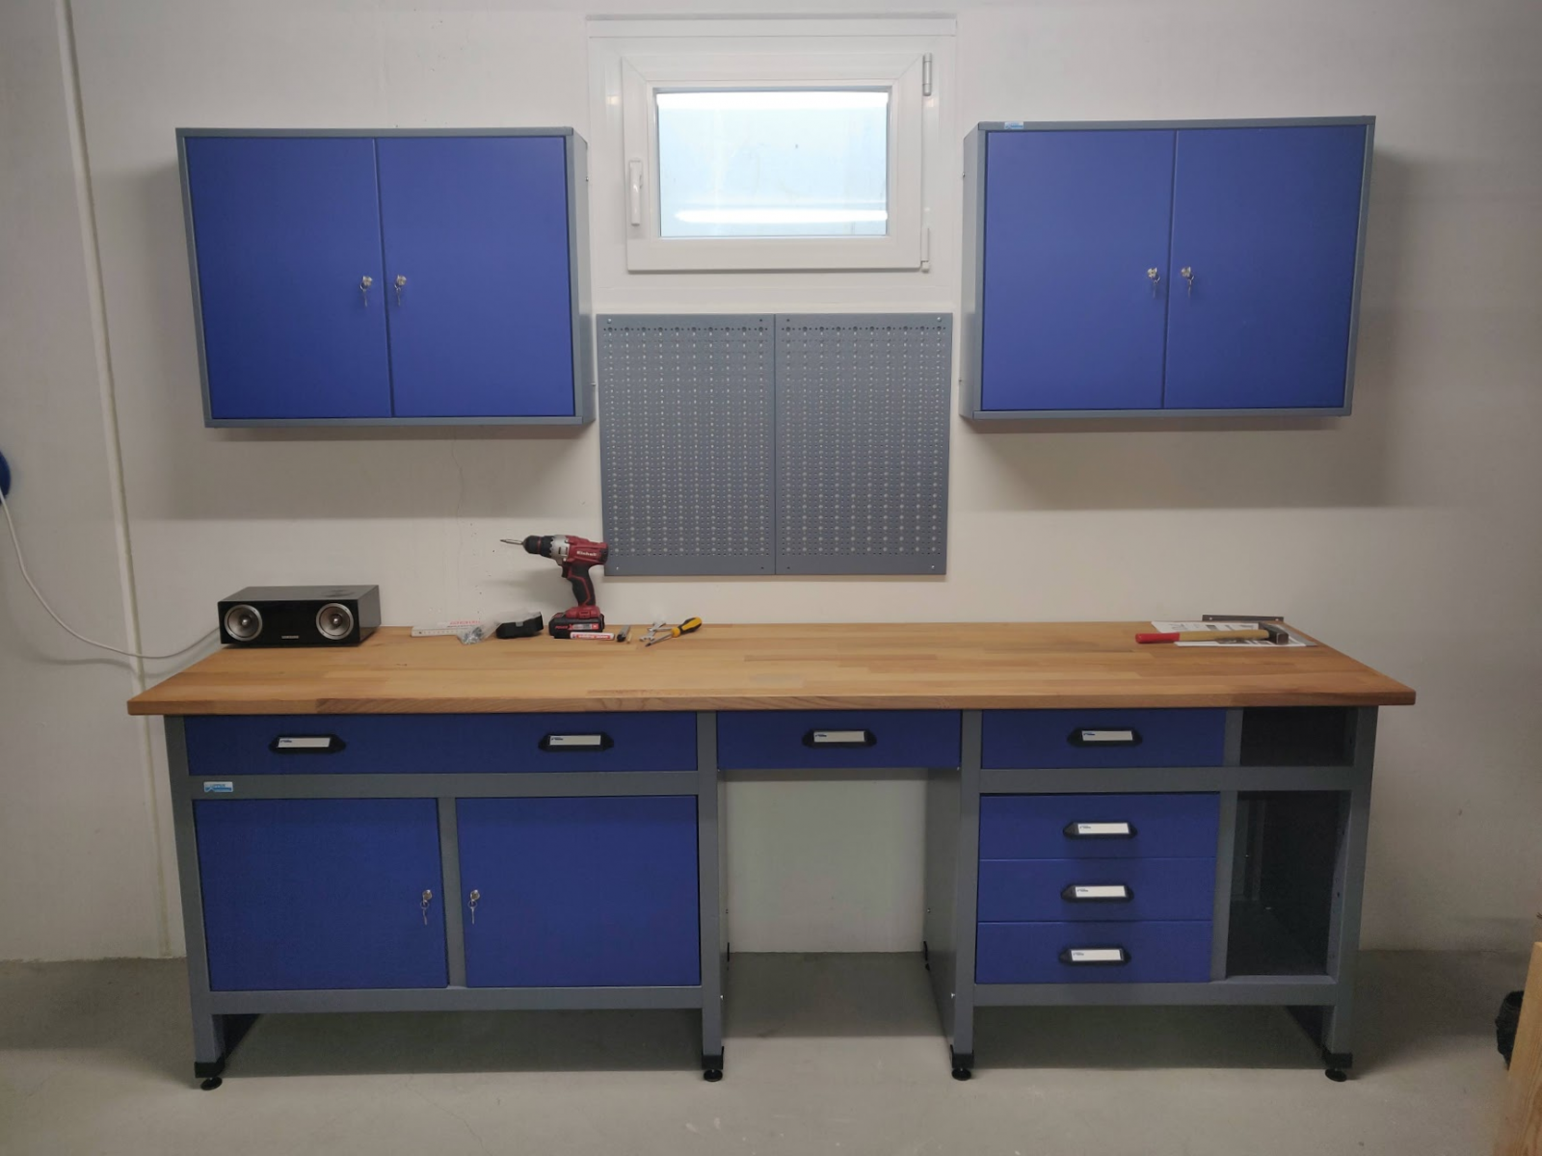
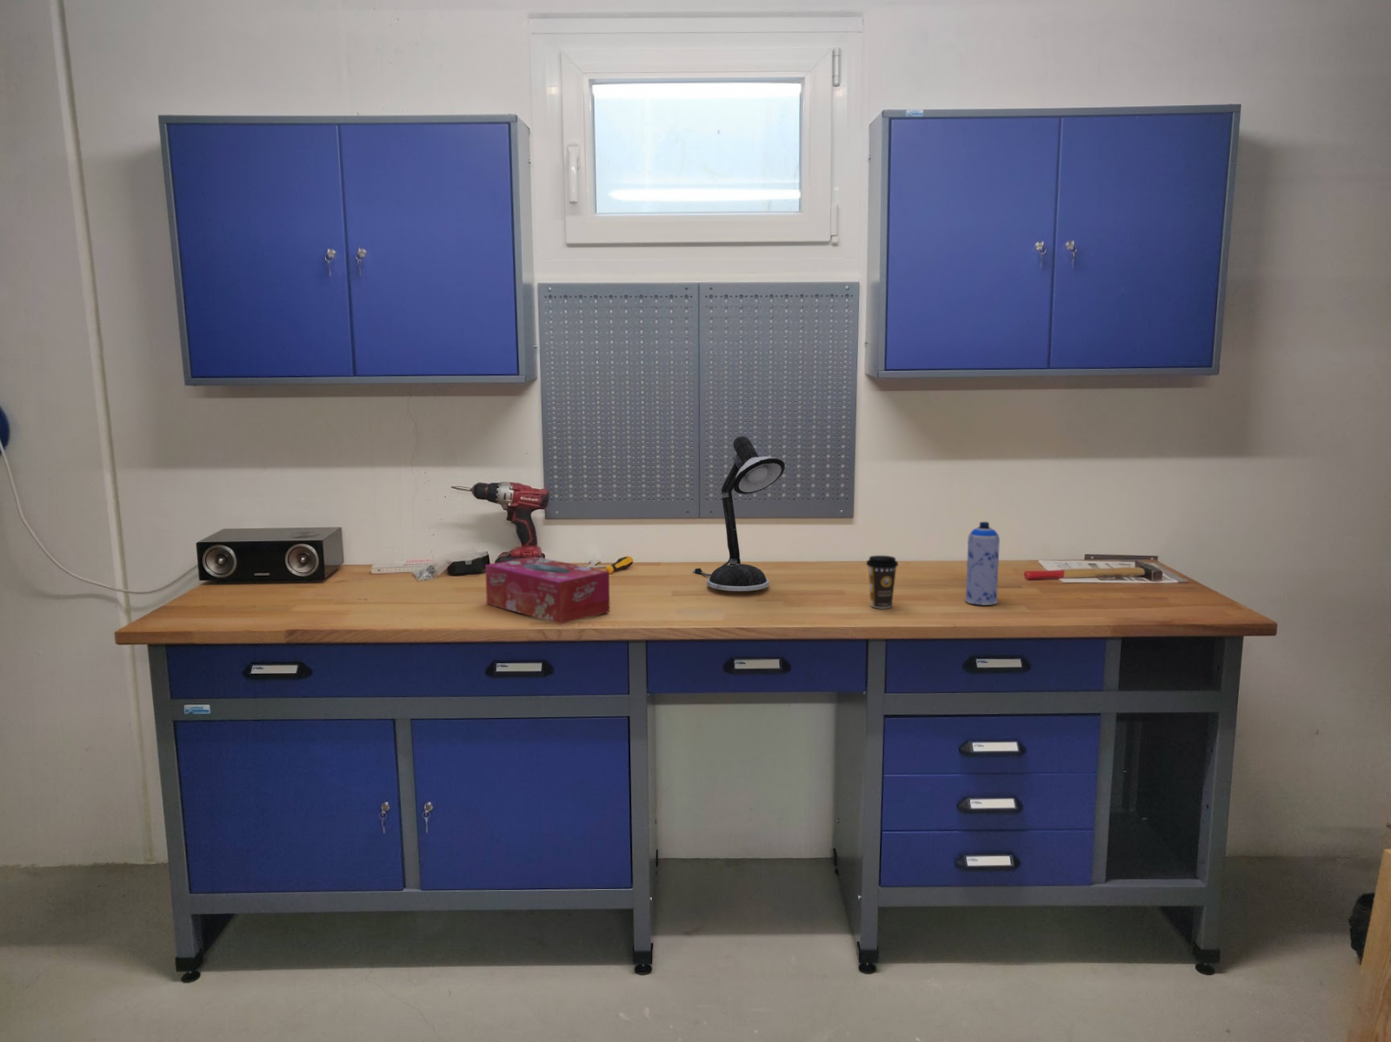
+ desk lamp (733, 511)
+ aerosol can (982, 561)
+ coffee cup (882, 582)
+ tissue box (545, 588)
